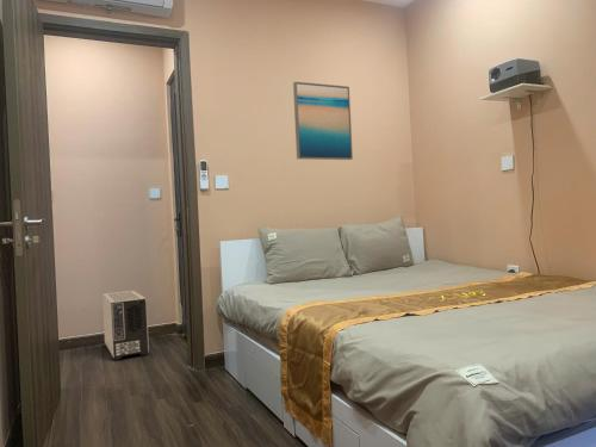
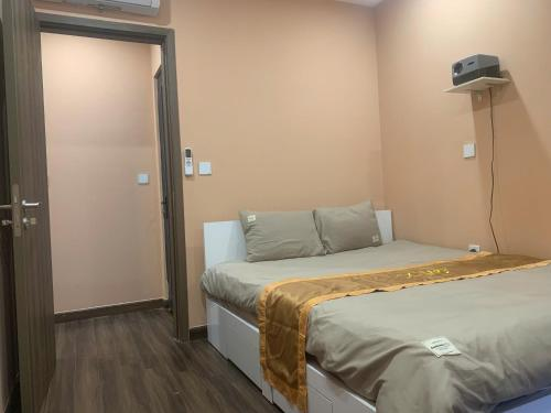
- air purifier (124, 322)
- wall art (323, 122)
